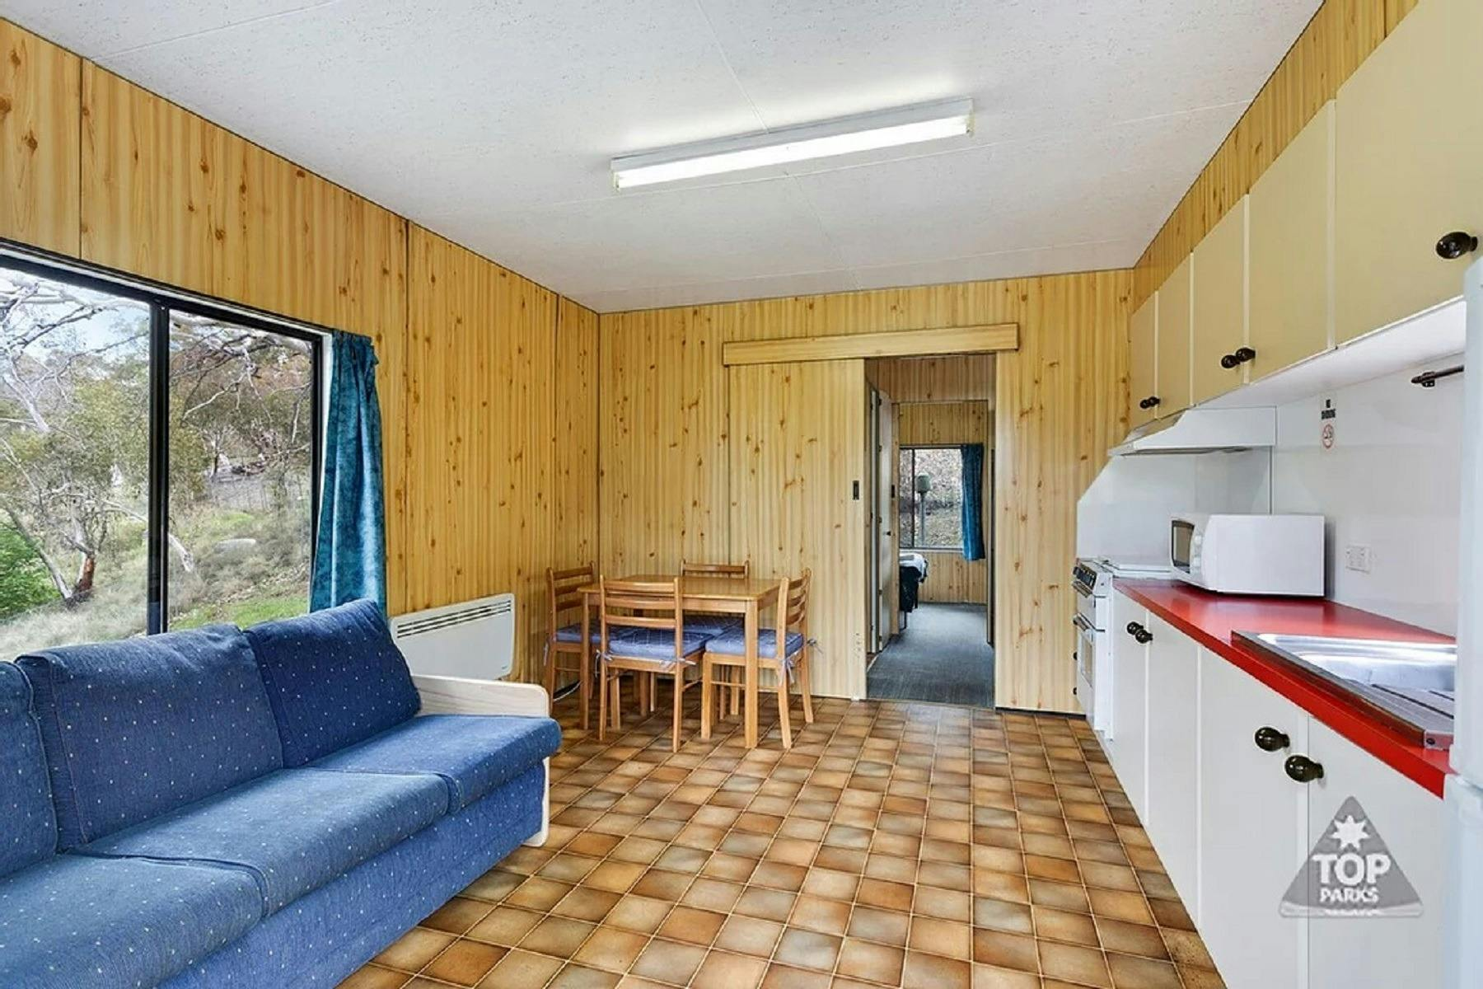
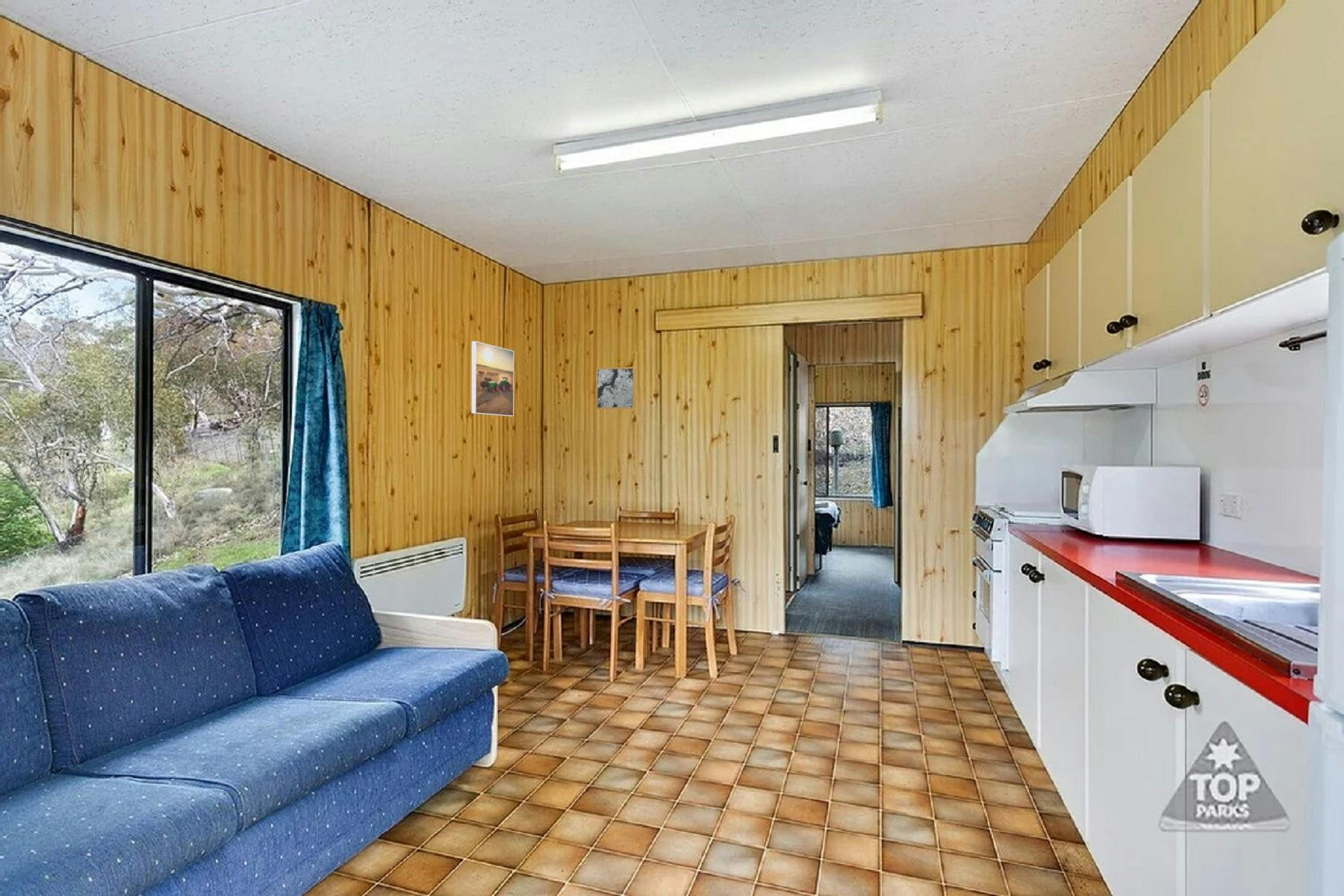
+ wall art (615, 388)
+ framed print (494, 380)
